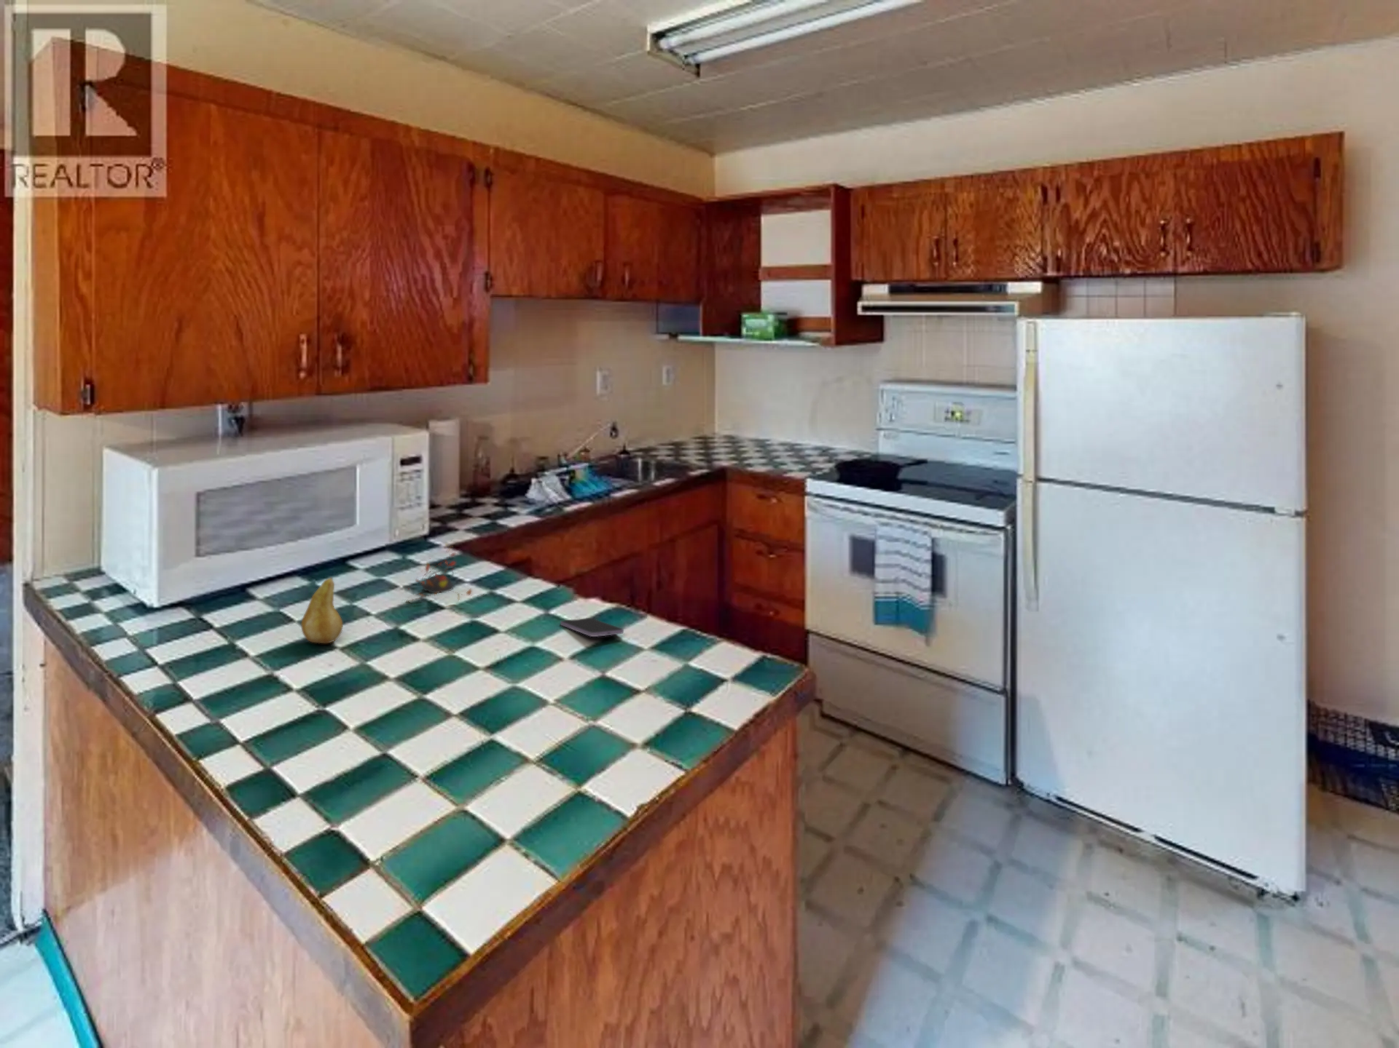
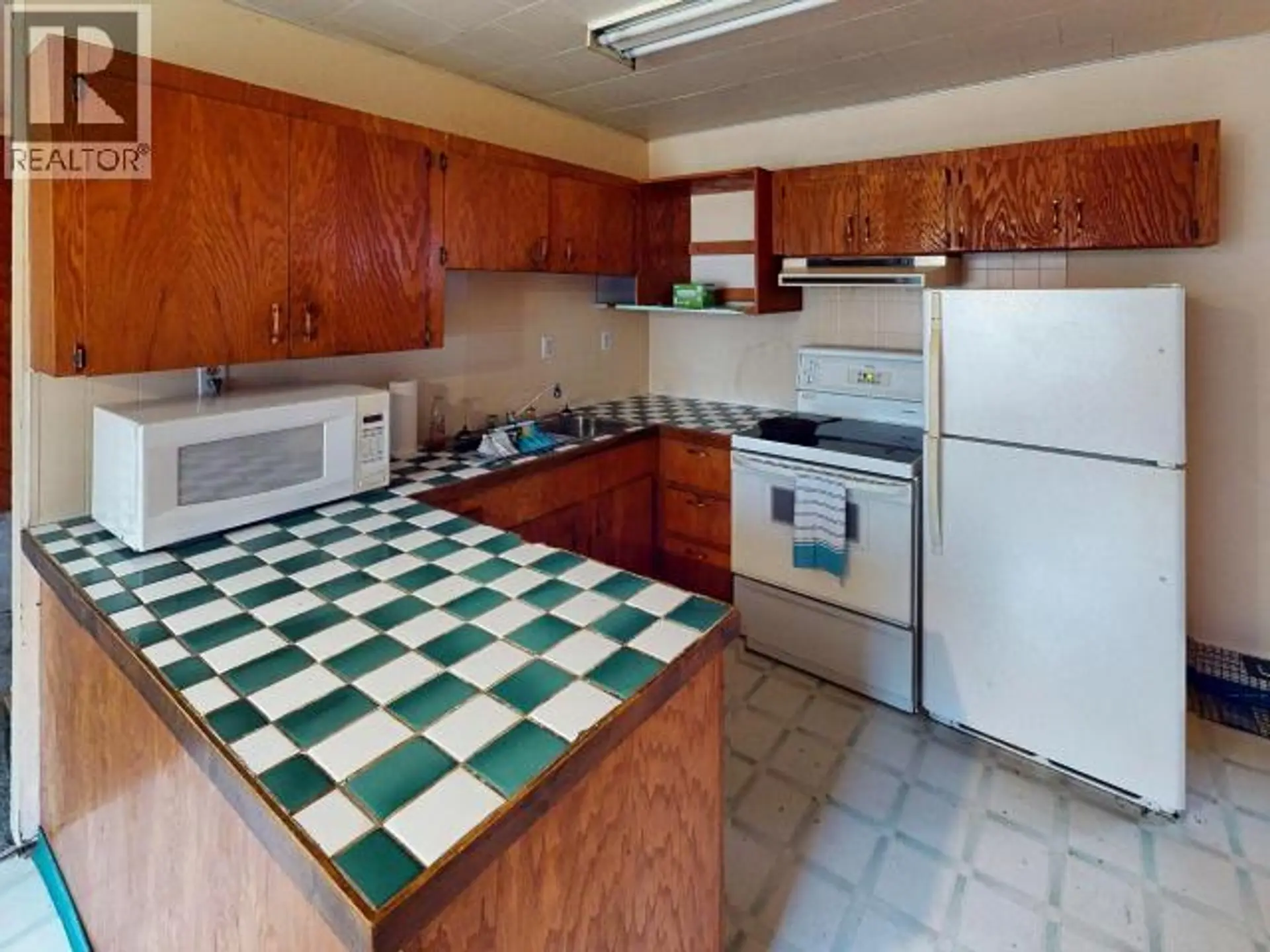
- smartphone (590, 626)
- teapot (438, 563)
- fruit (322, 610)
